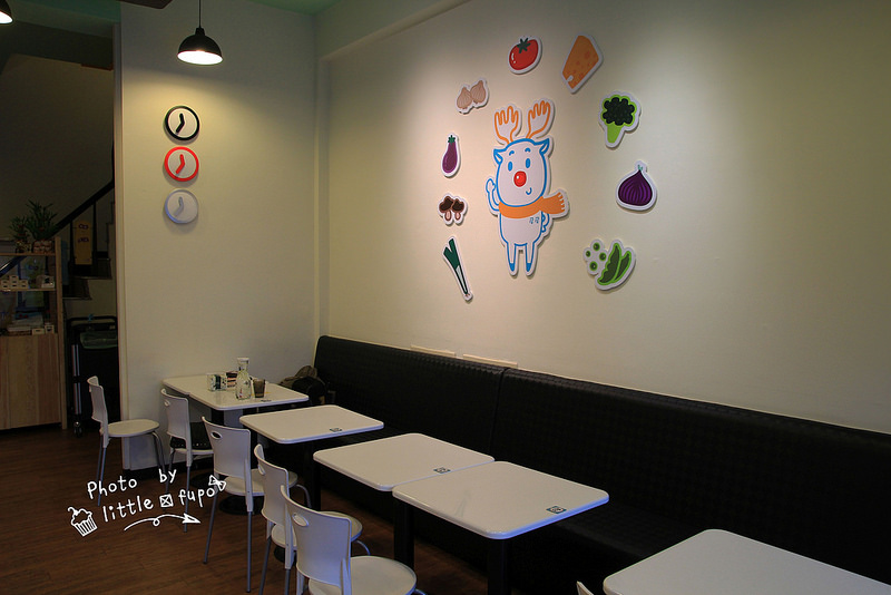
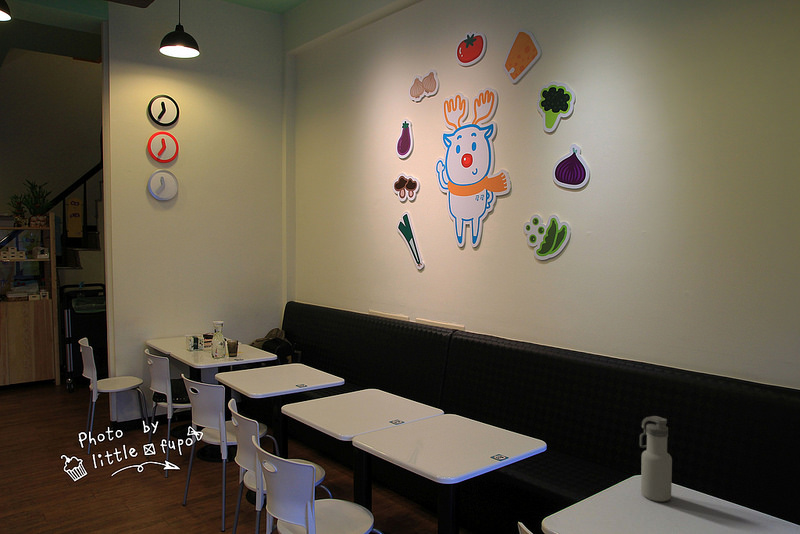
+ water bottle (656, 457)
